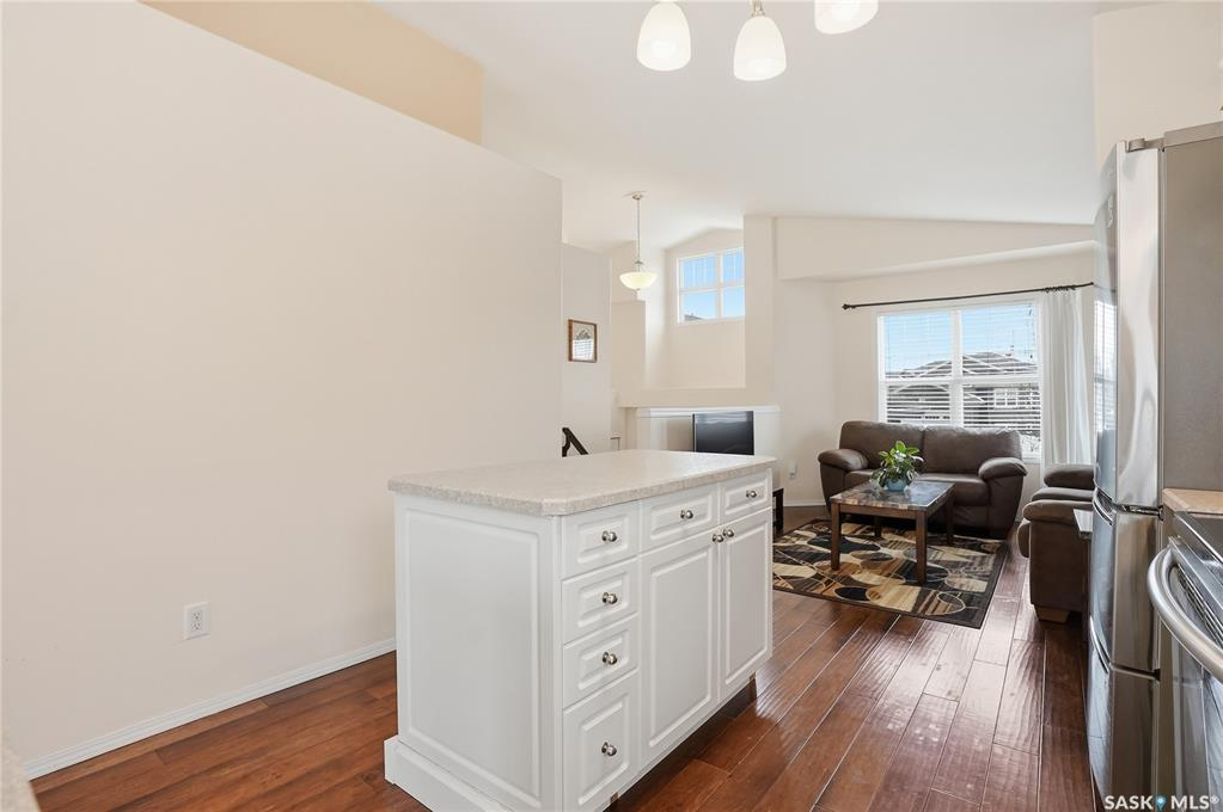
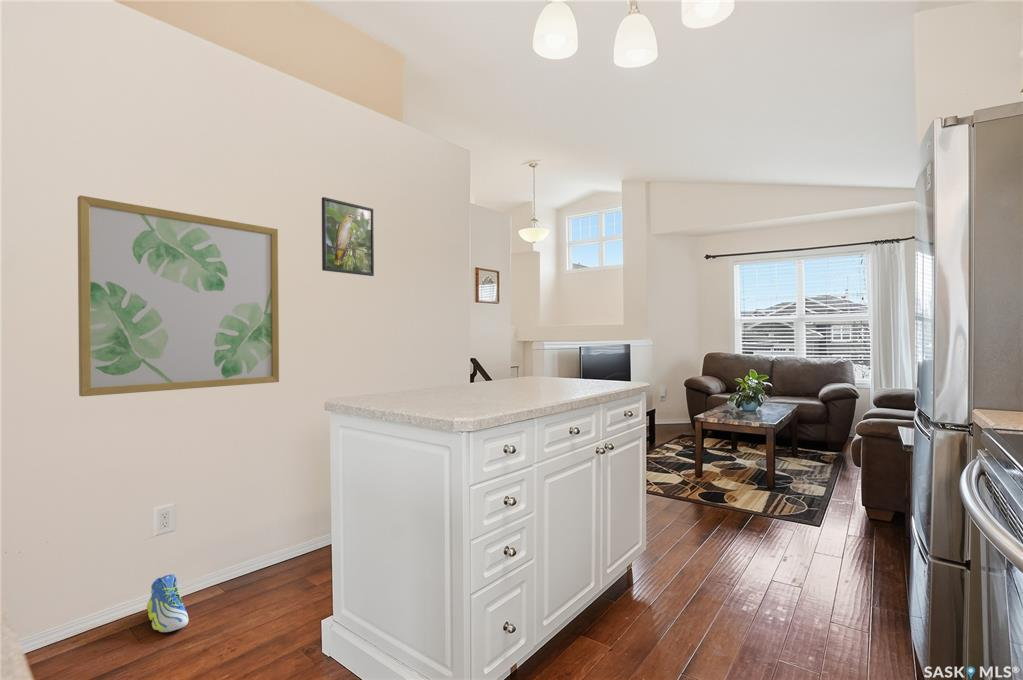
+ sneaker (165, 600)
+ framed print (348, 238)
+ wall art (191, 301)
